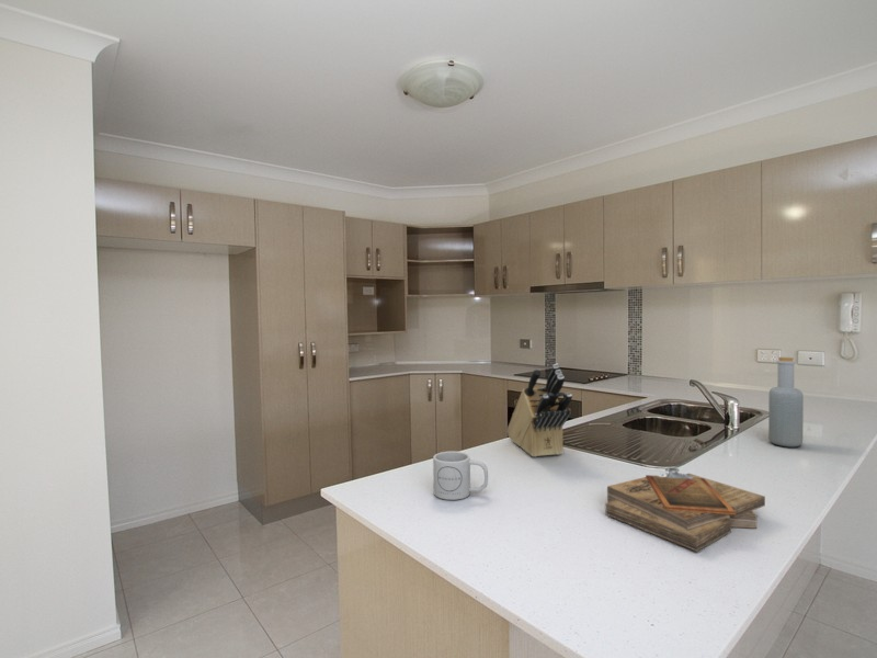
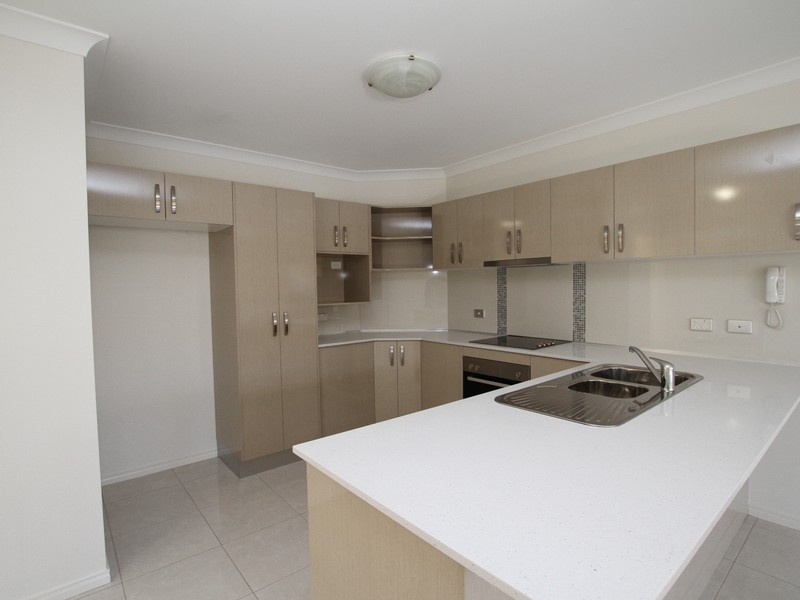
- bottle (785, 401)
- mug (460, 475)
- knife block (537, 405)
- clipboard (684, 502)
